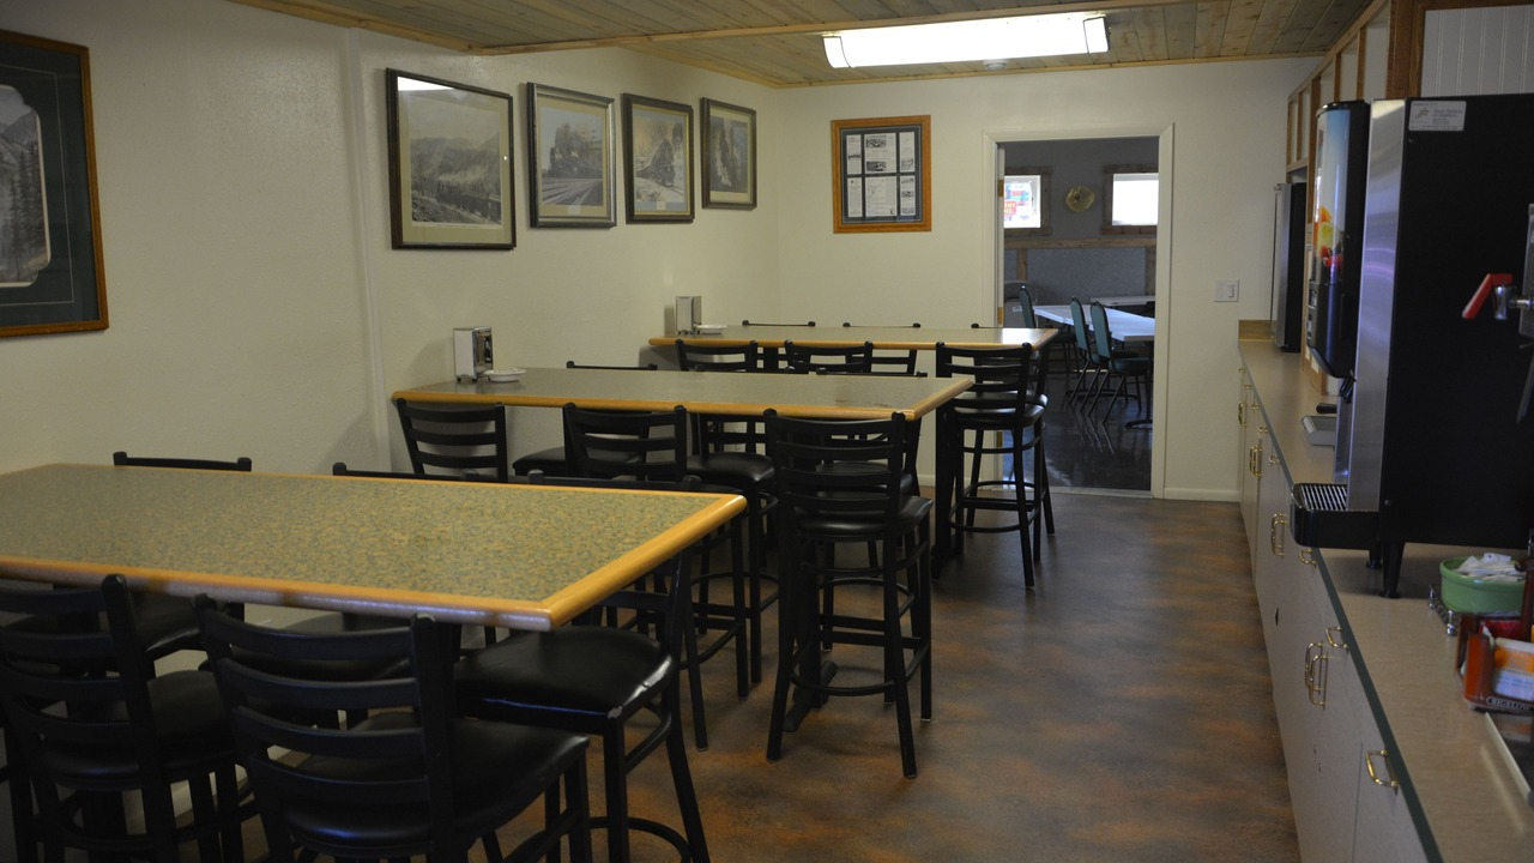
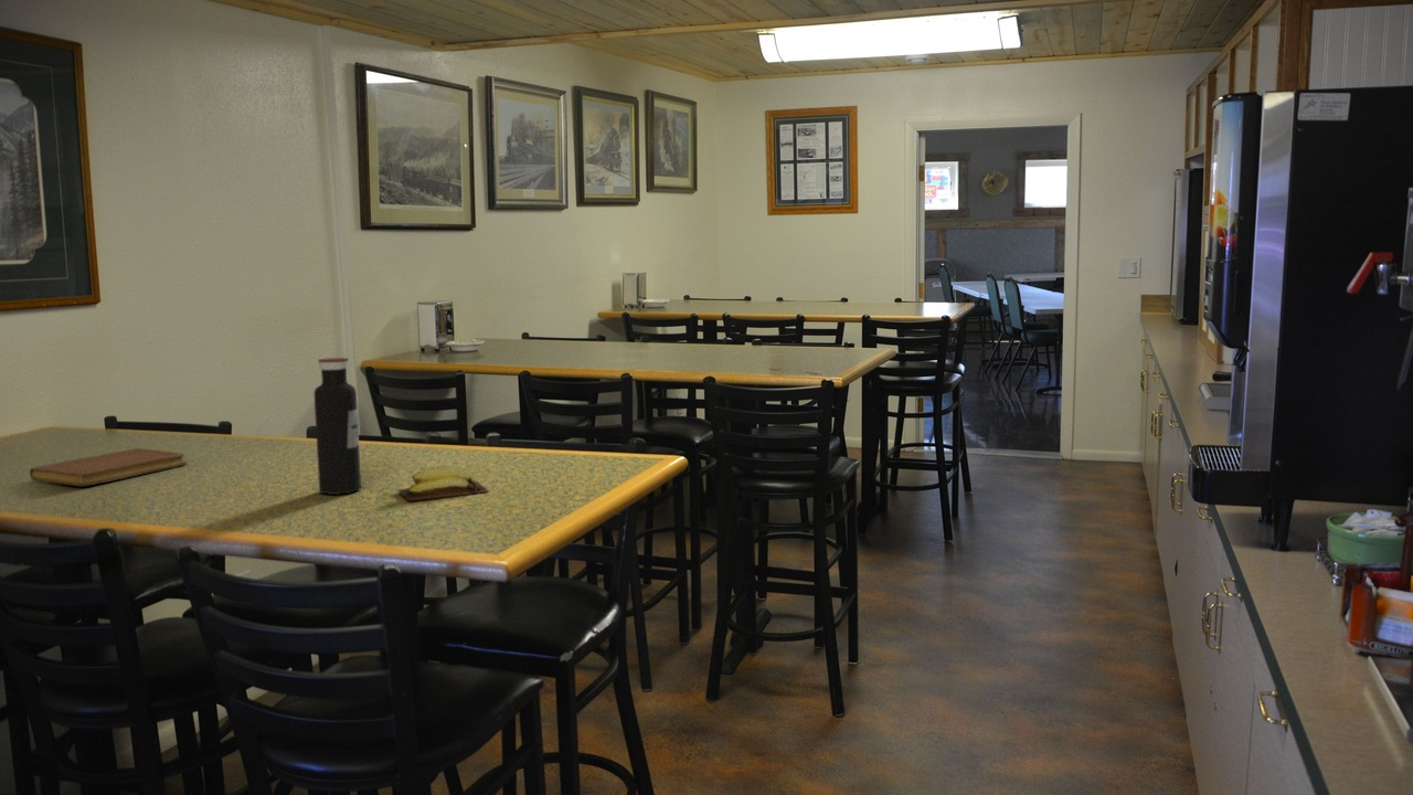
+ notebook (109, 466)
+ banana (443, 480)
+ water bottle (337, 425)
